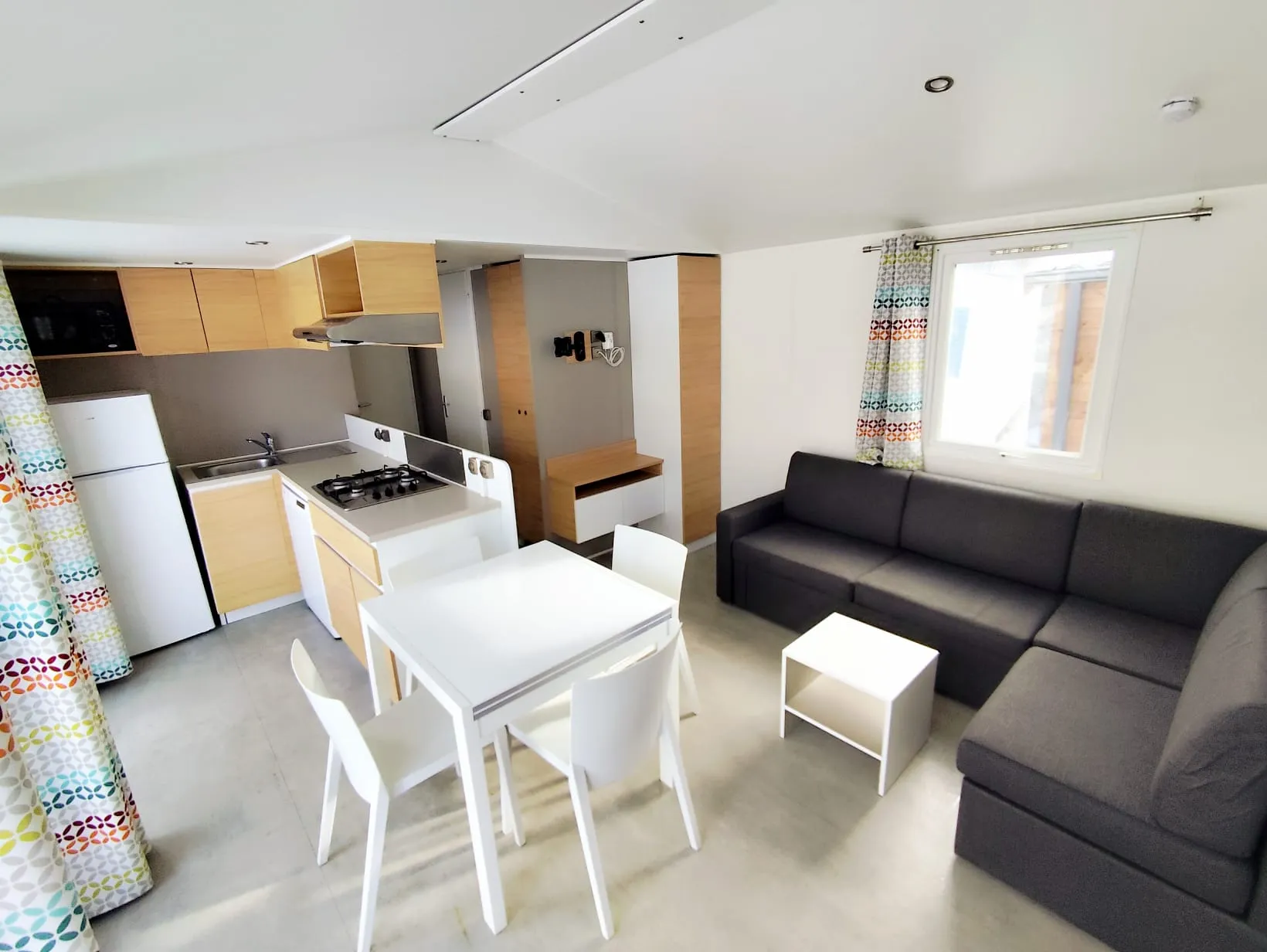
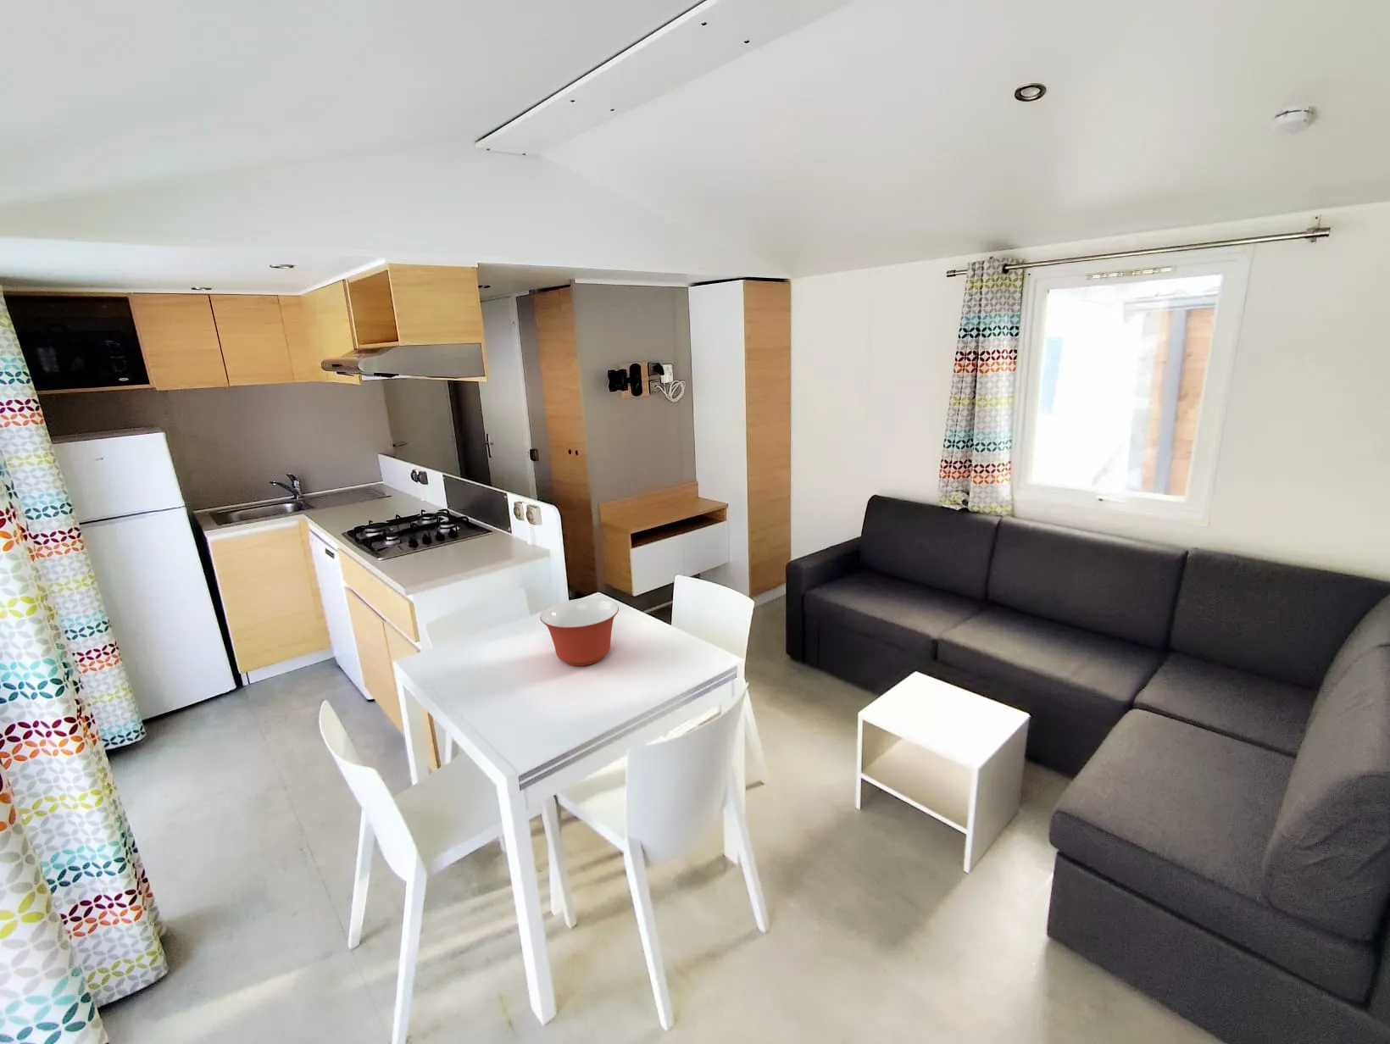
+ mixing bowl (581, 634)
